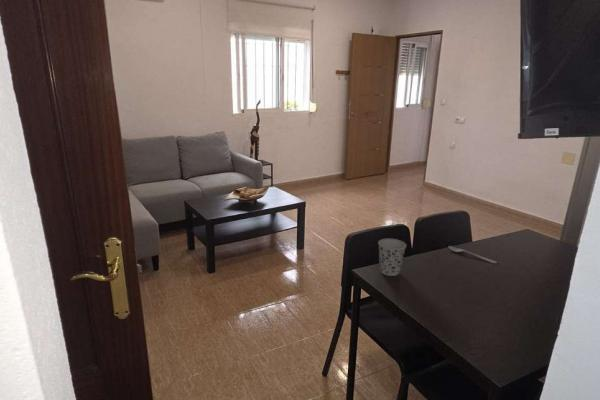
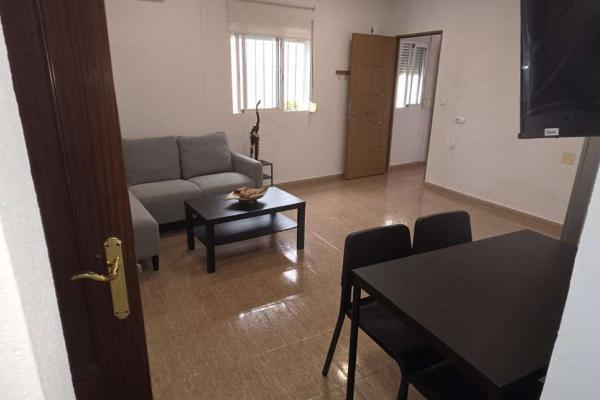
- spoon (471, 253)
- cup (390, 257)
